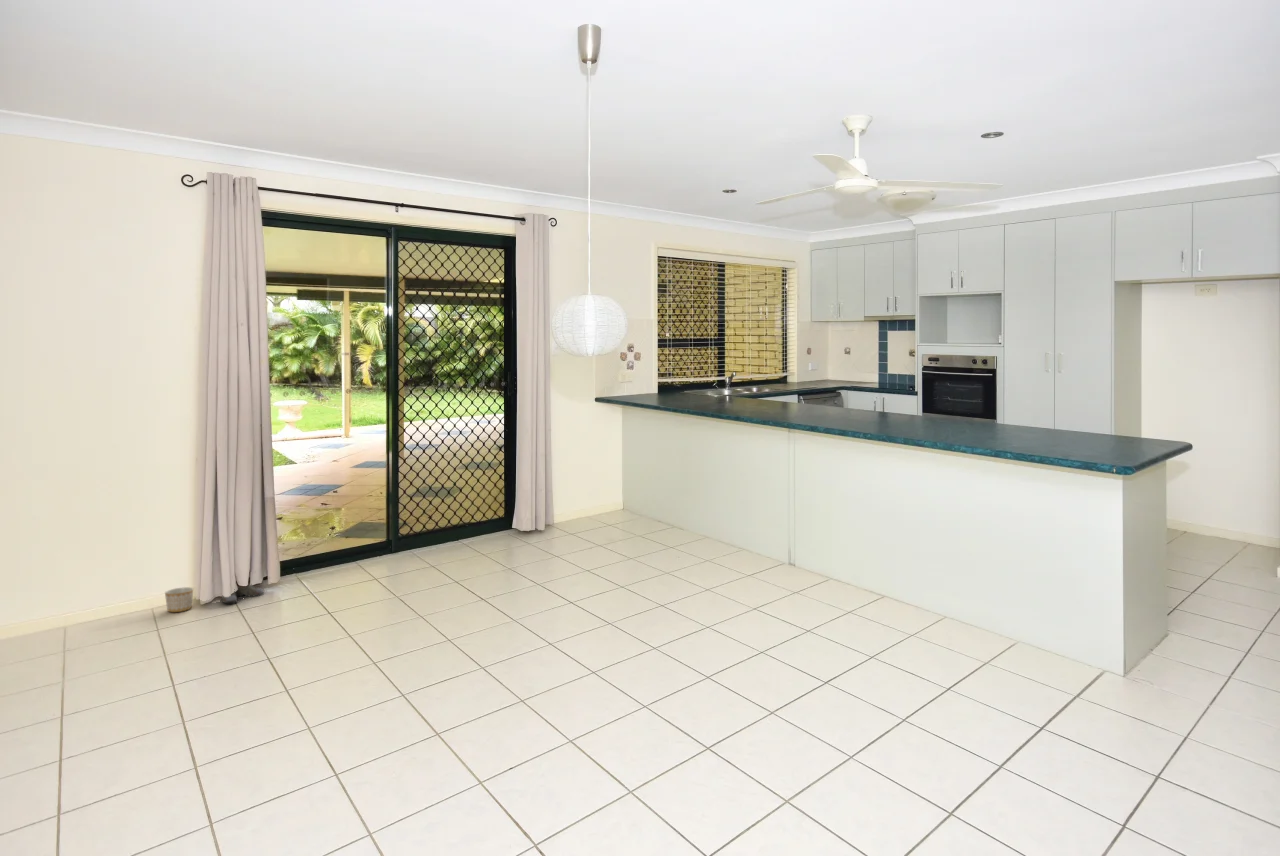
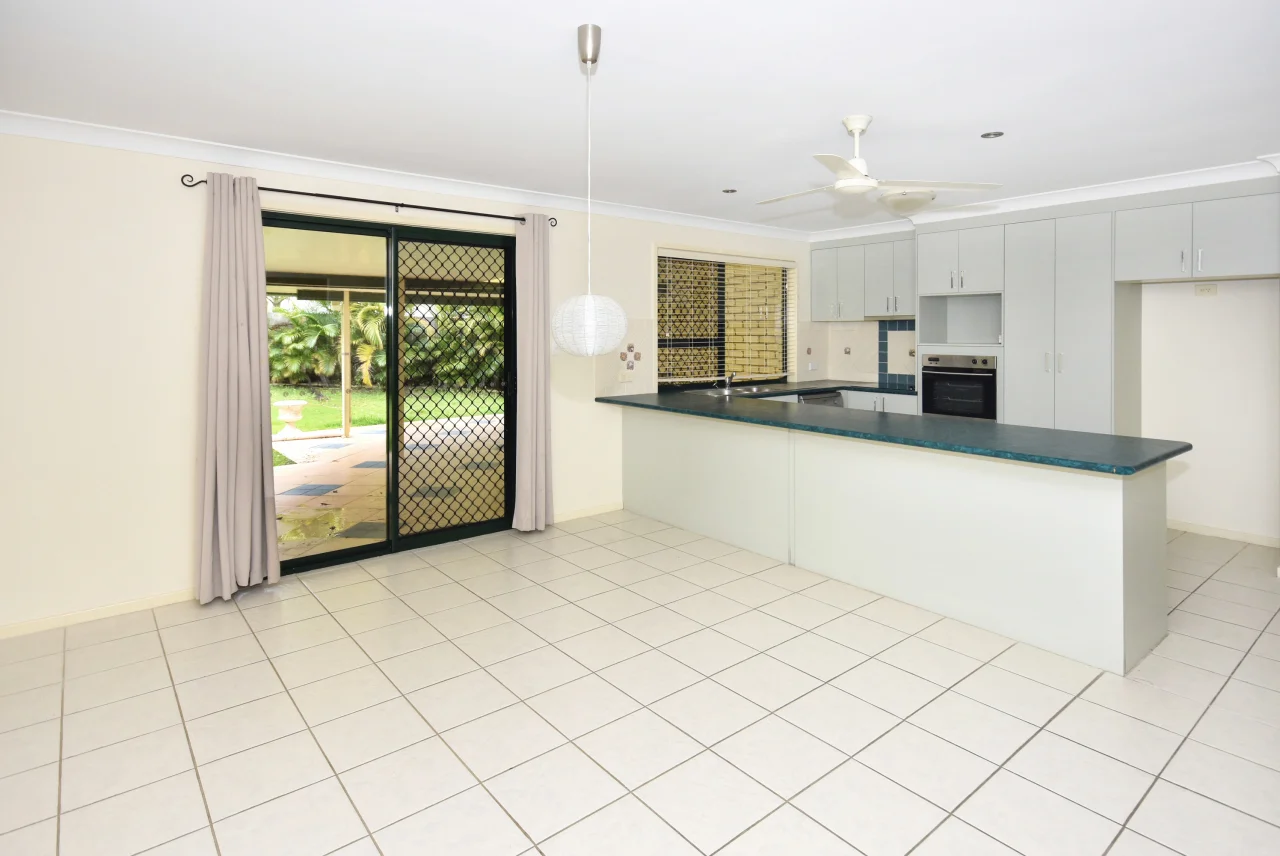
- planter (179, 600)
- boots (239, 587)
